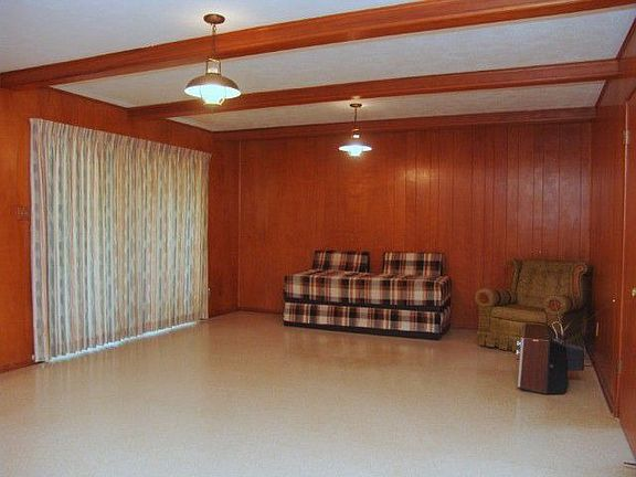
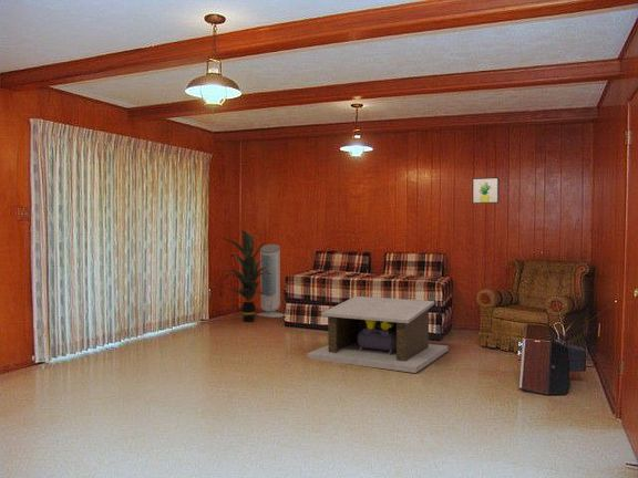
+ wall art (485, 190)
+ indoor plant (245, 276)
+ air purifier (270, 280)
+ coffee table (379, 329)
